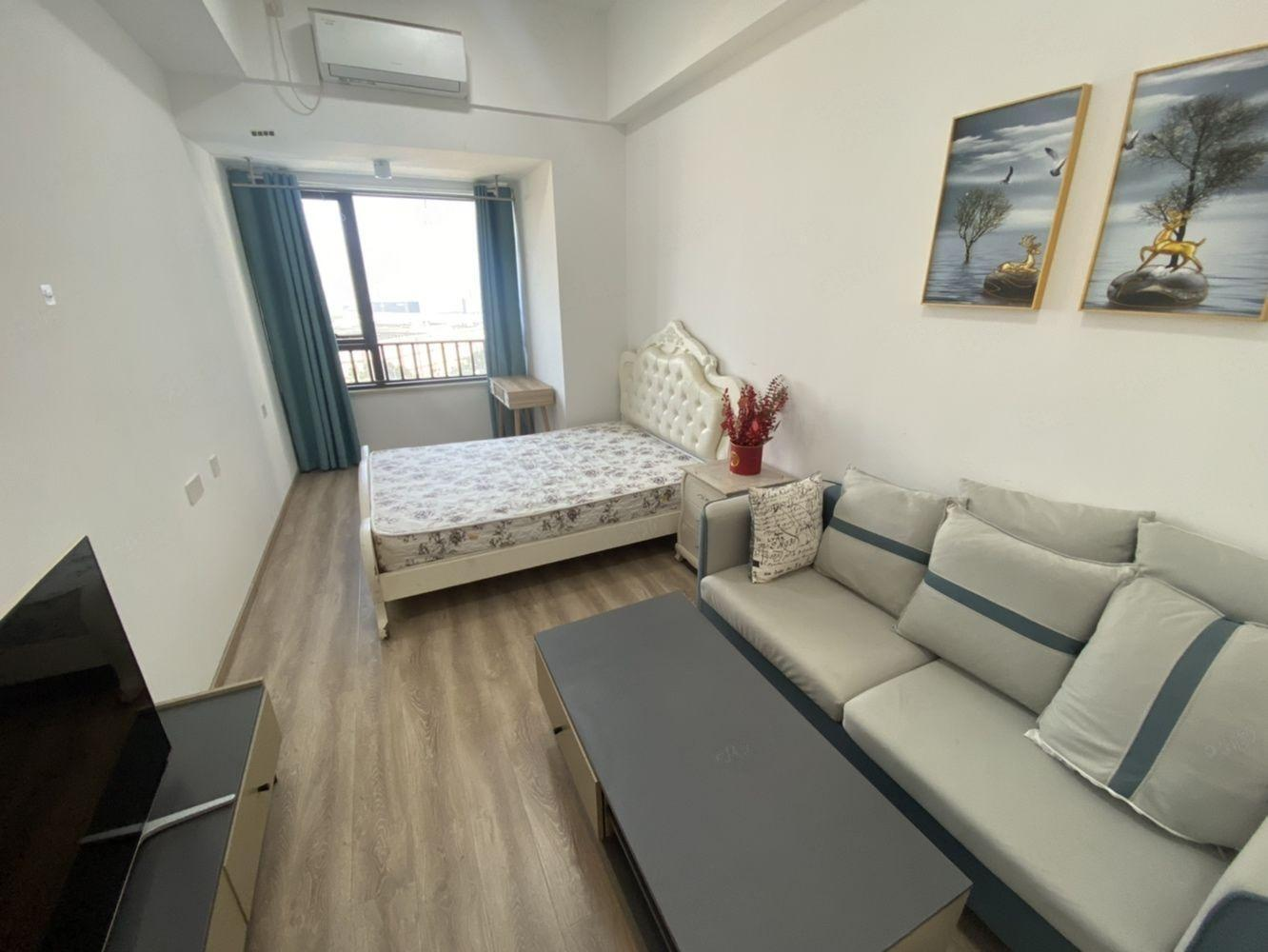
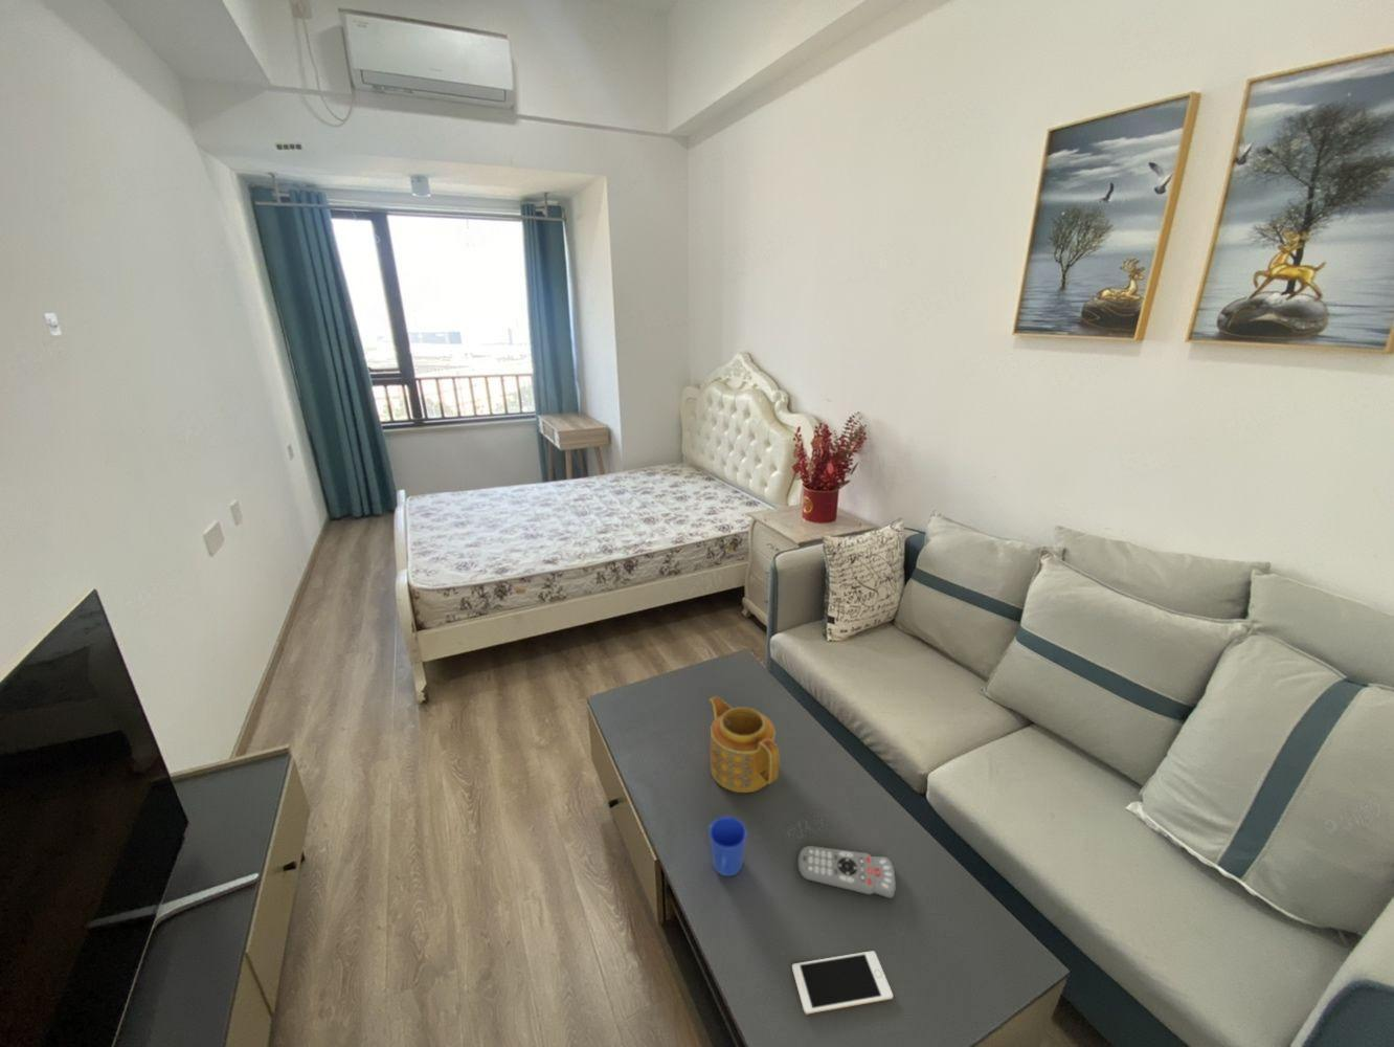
+ remote control (844, 869)
+ cup (727, 851)
+ teapot (740, 743)
+ cell phone (840, 981)
